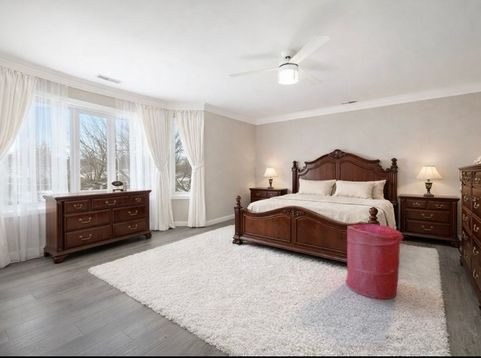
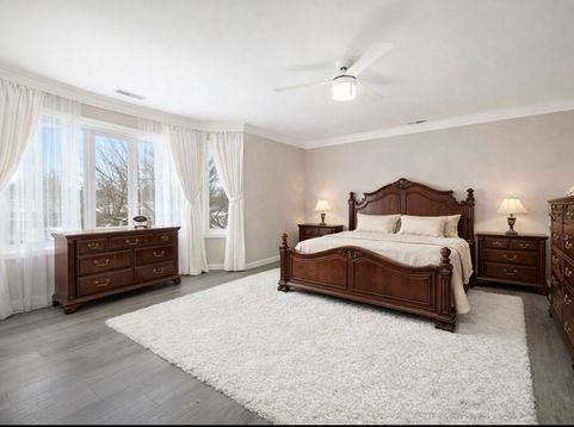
- laundry hamper (372, 257)
